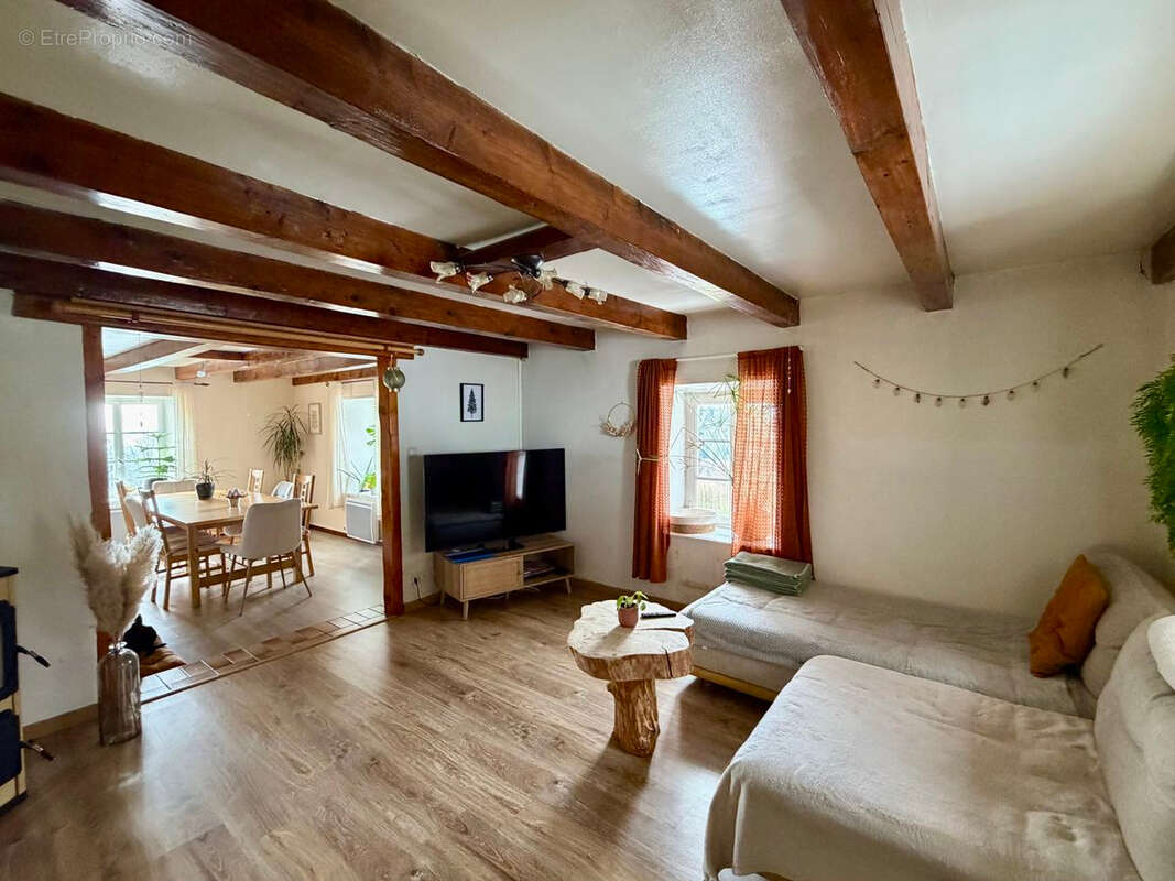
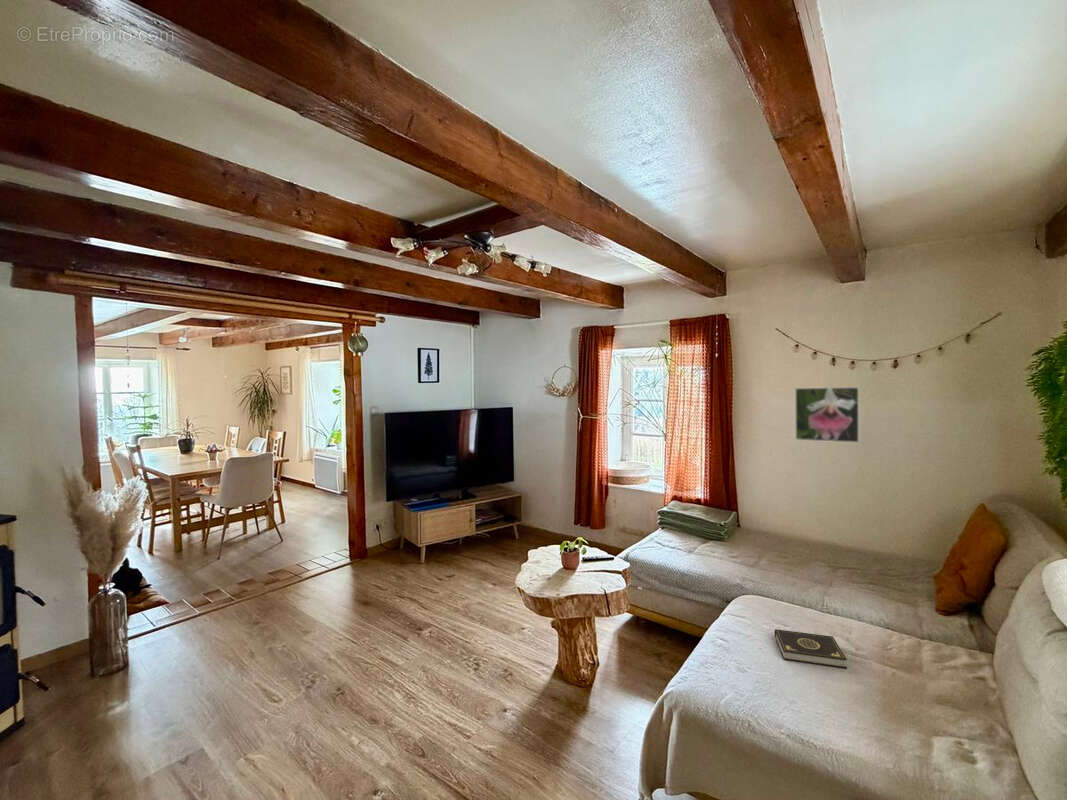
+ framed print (826, 414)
+ book (808, 647)
